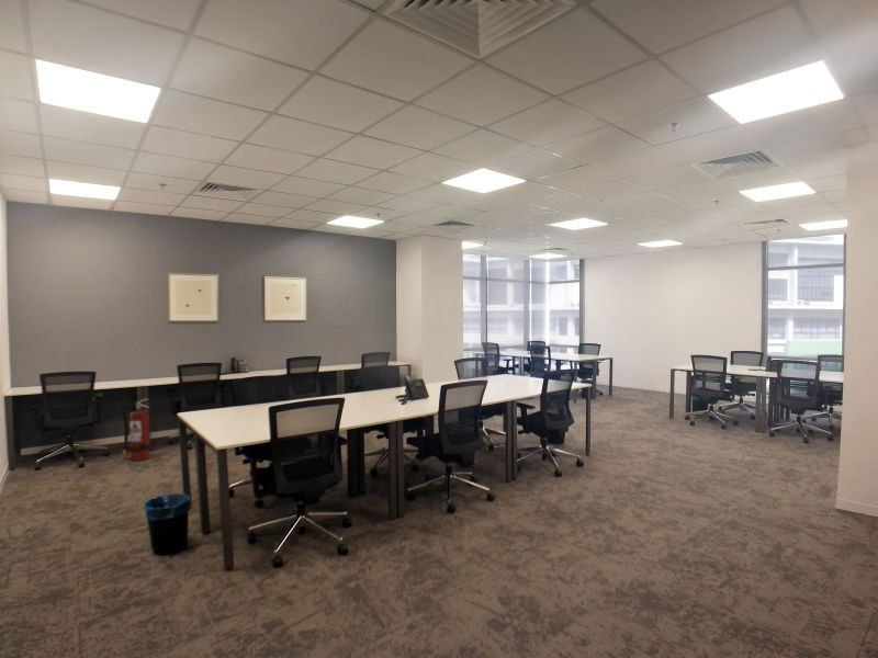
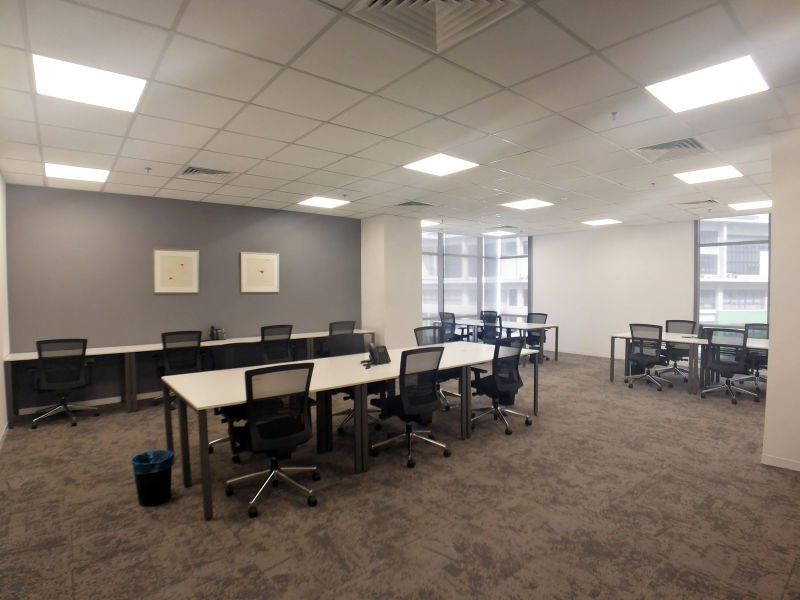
- fire extinguisher (135, 429)
